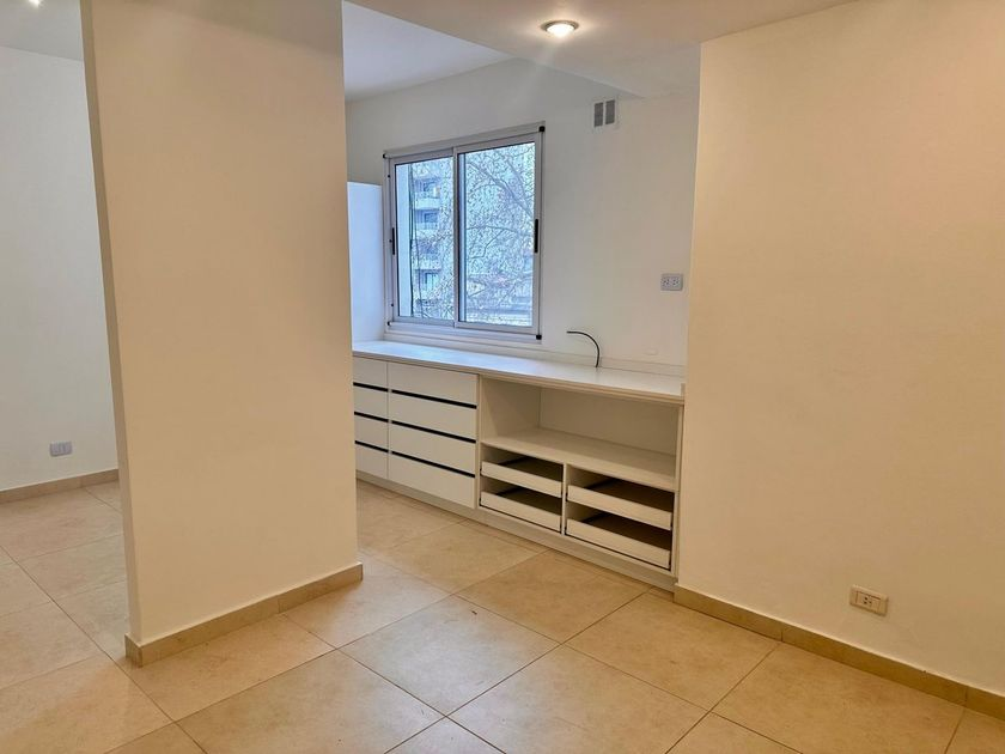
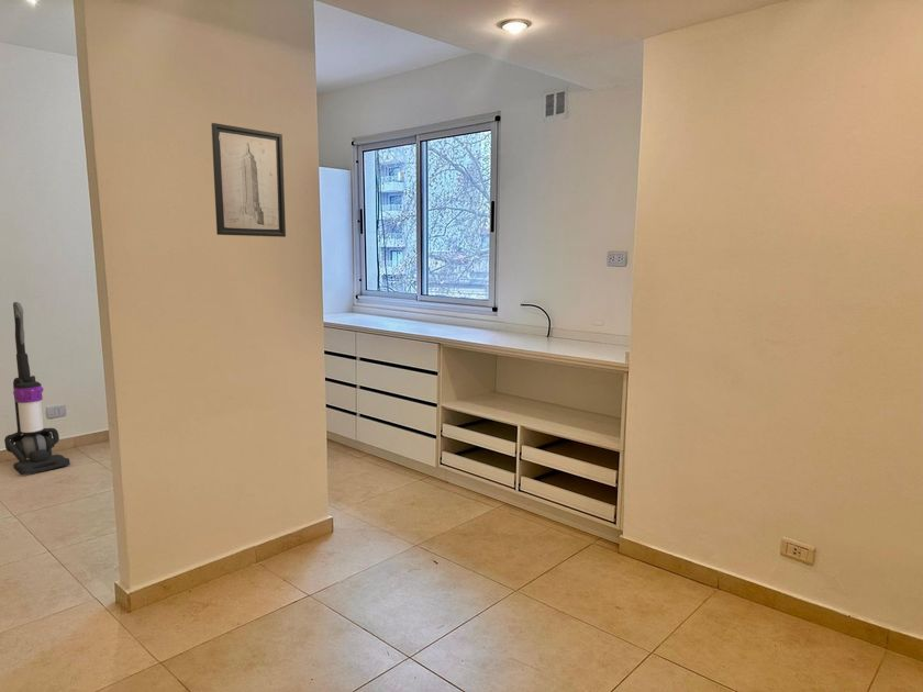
+ vacuum cleaner (29, 384)
+ wall art (249, 182)
